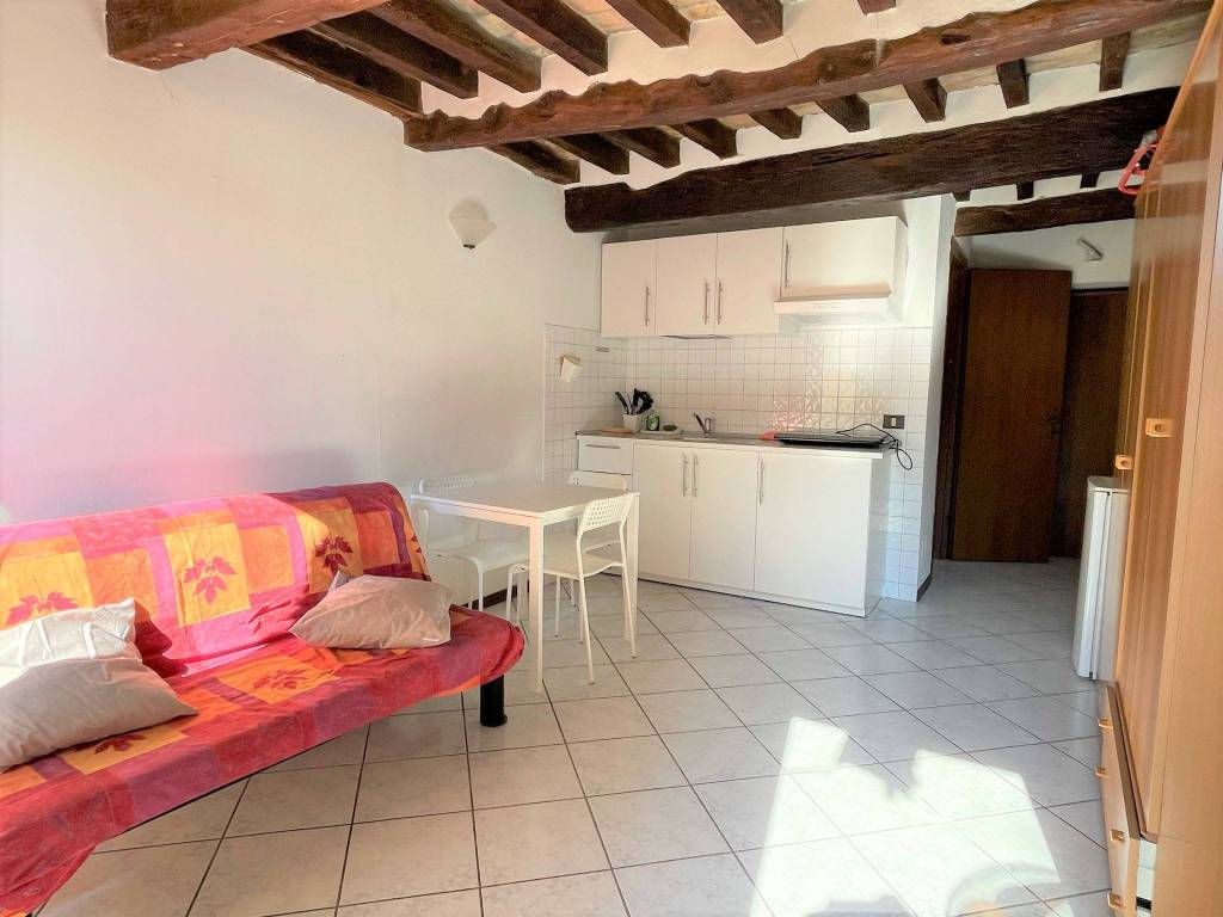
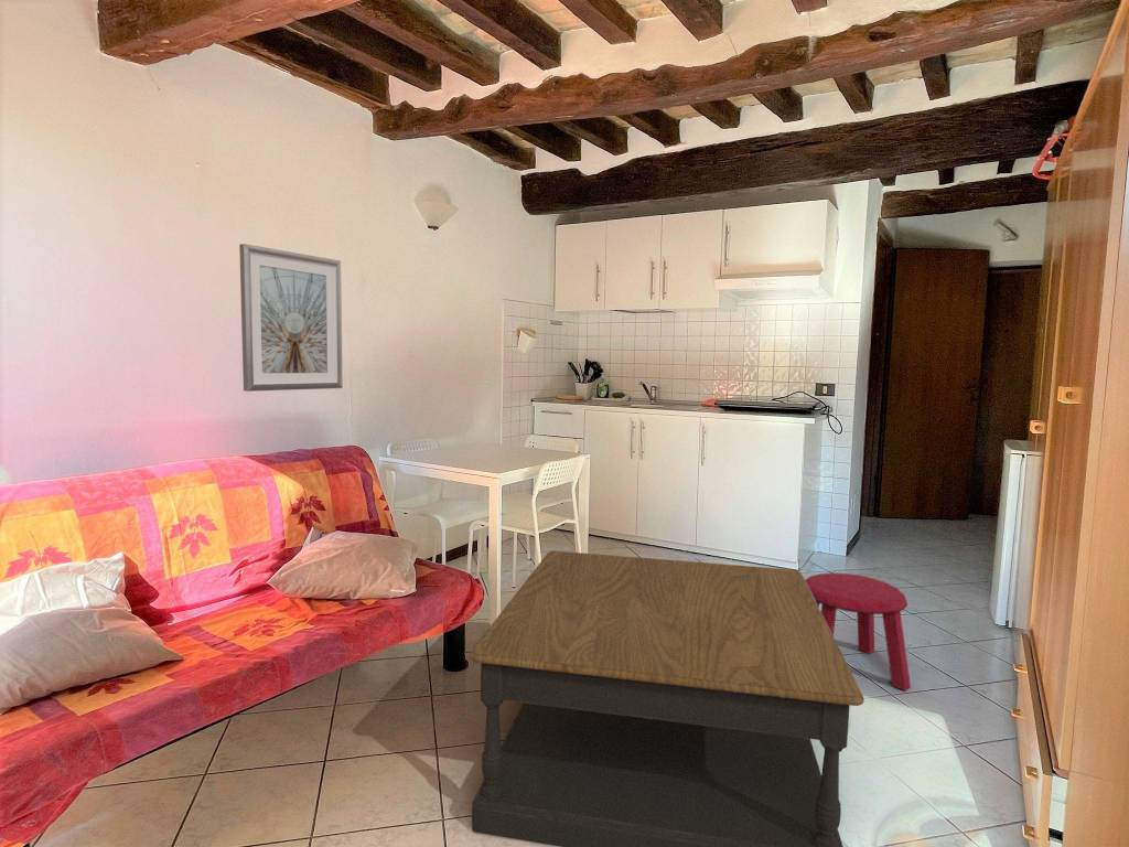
+ picture frame (294, 321)
+ stool (858, 625)
+ coffee table (660, 678)
